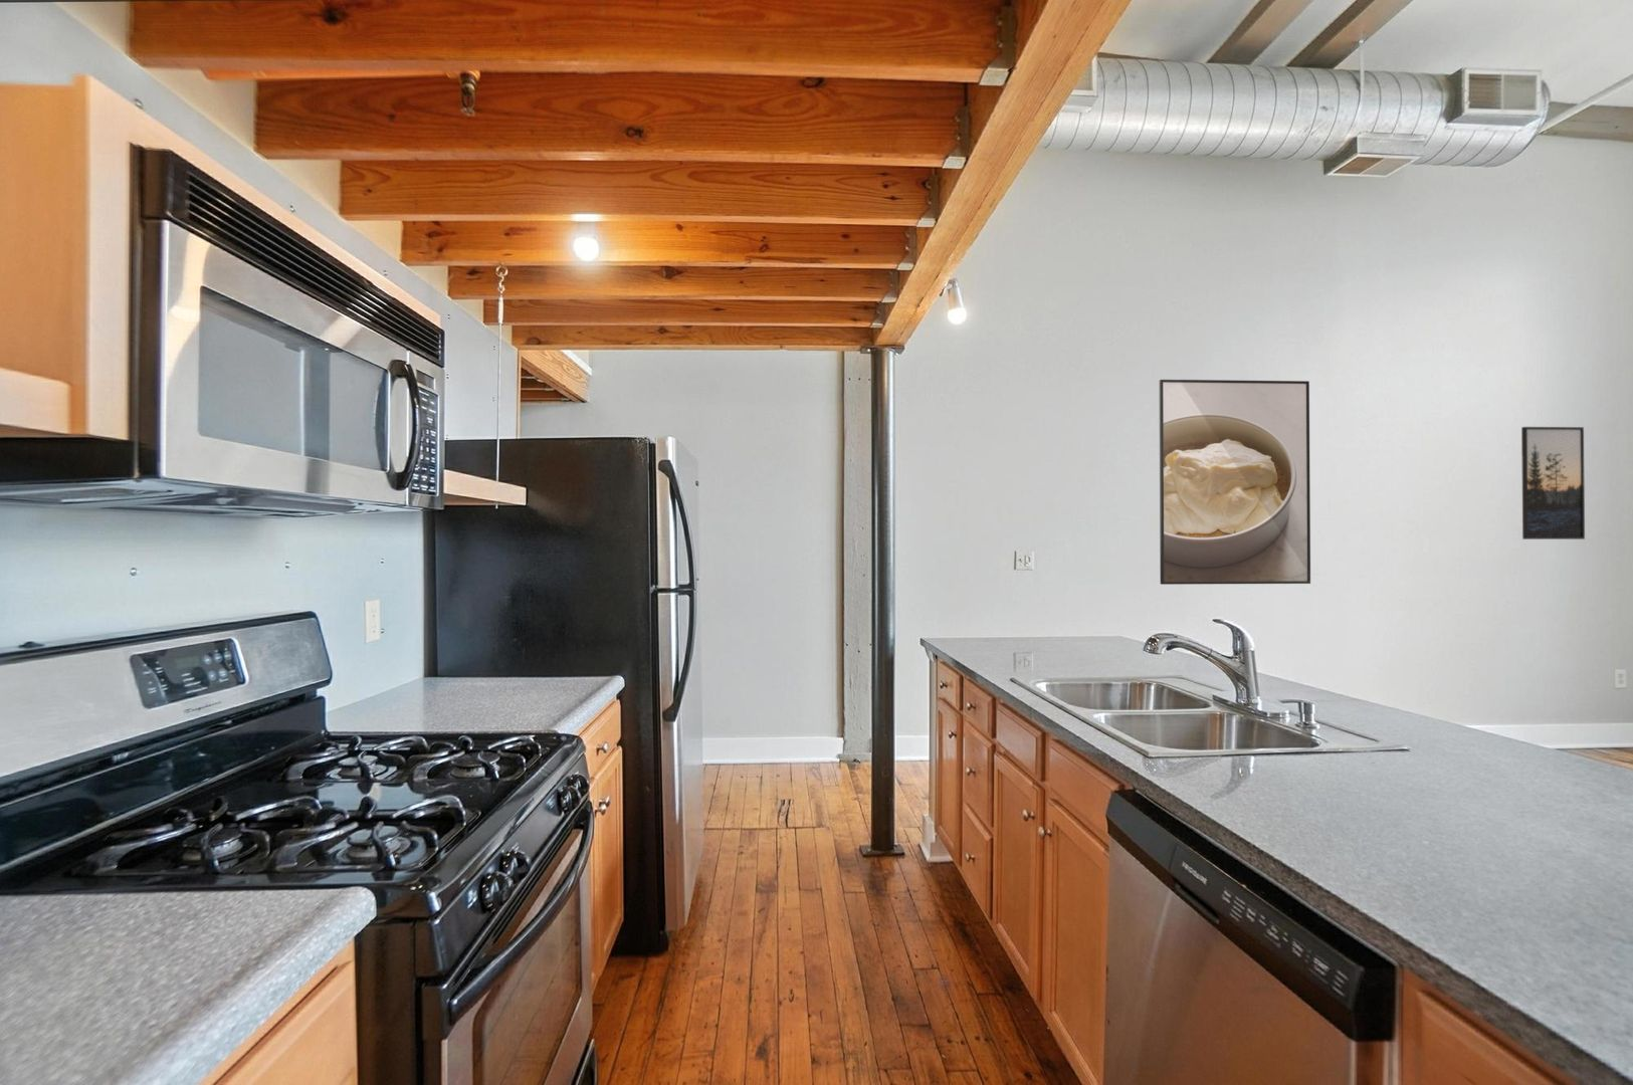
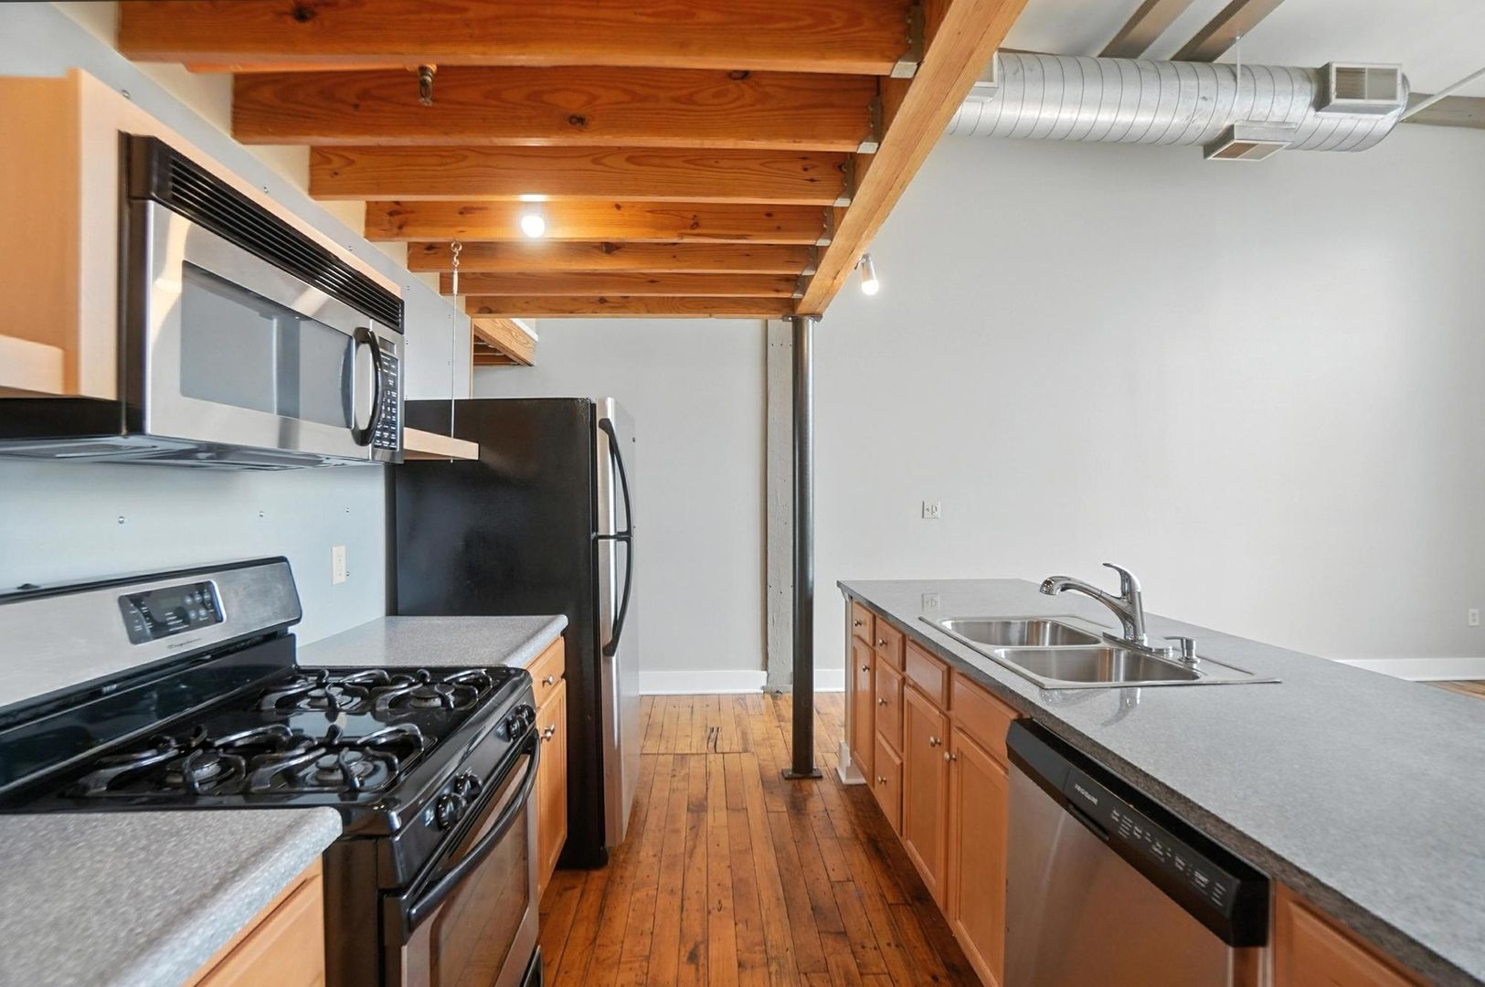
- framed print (1553, 482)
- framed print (1236, 481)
